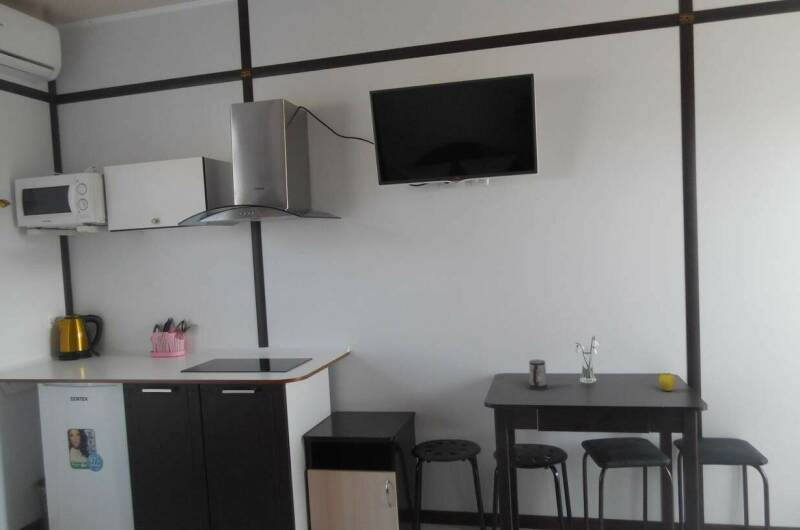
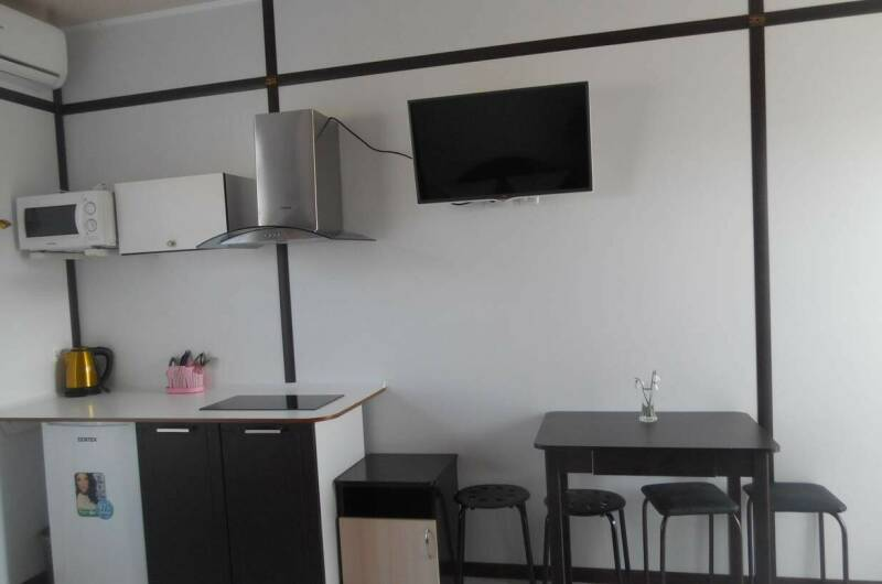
- apple (667, 381)
- mug (536, 375)
